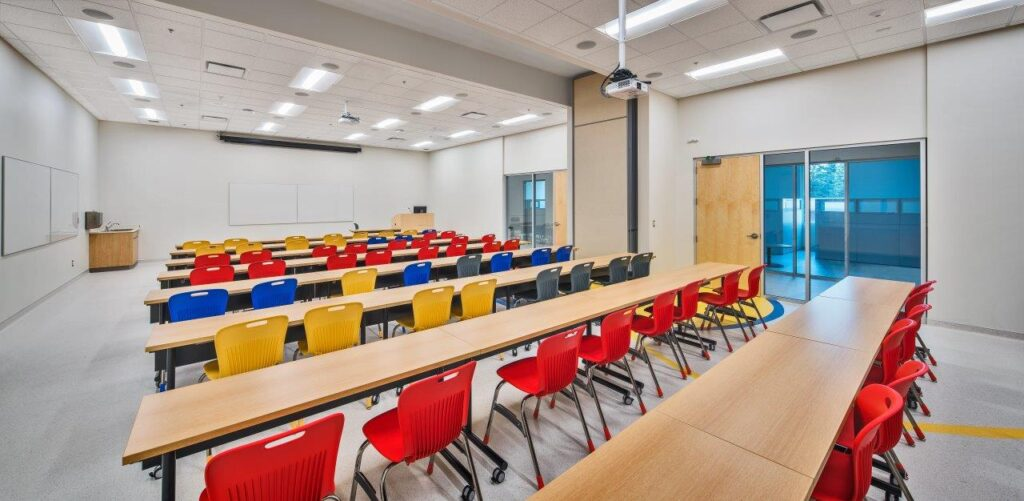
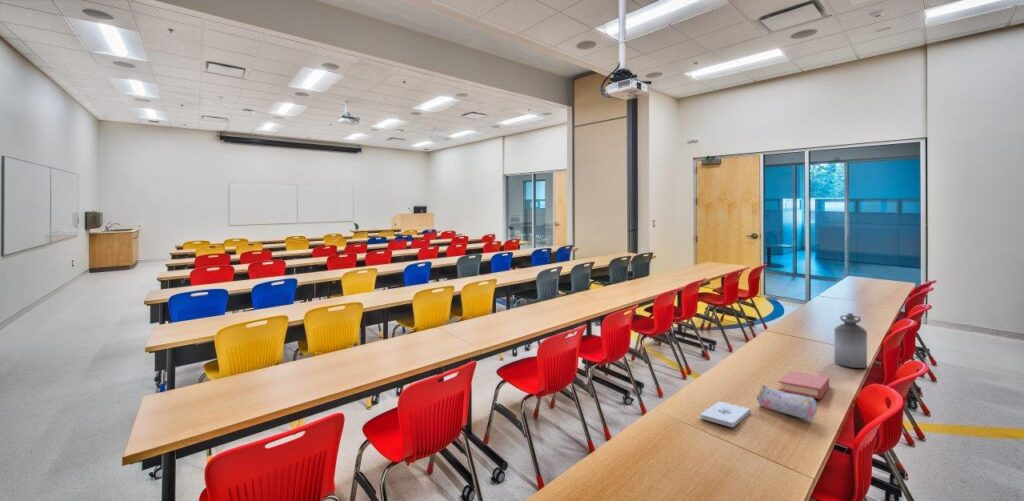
+ book (804, 383)
+ pencil case (786, 401)
+ bottle (850, 338)
+ notepad (725, 413)
